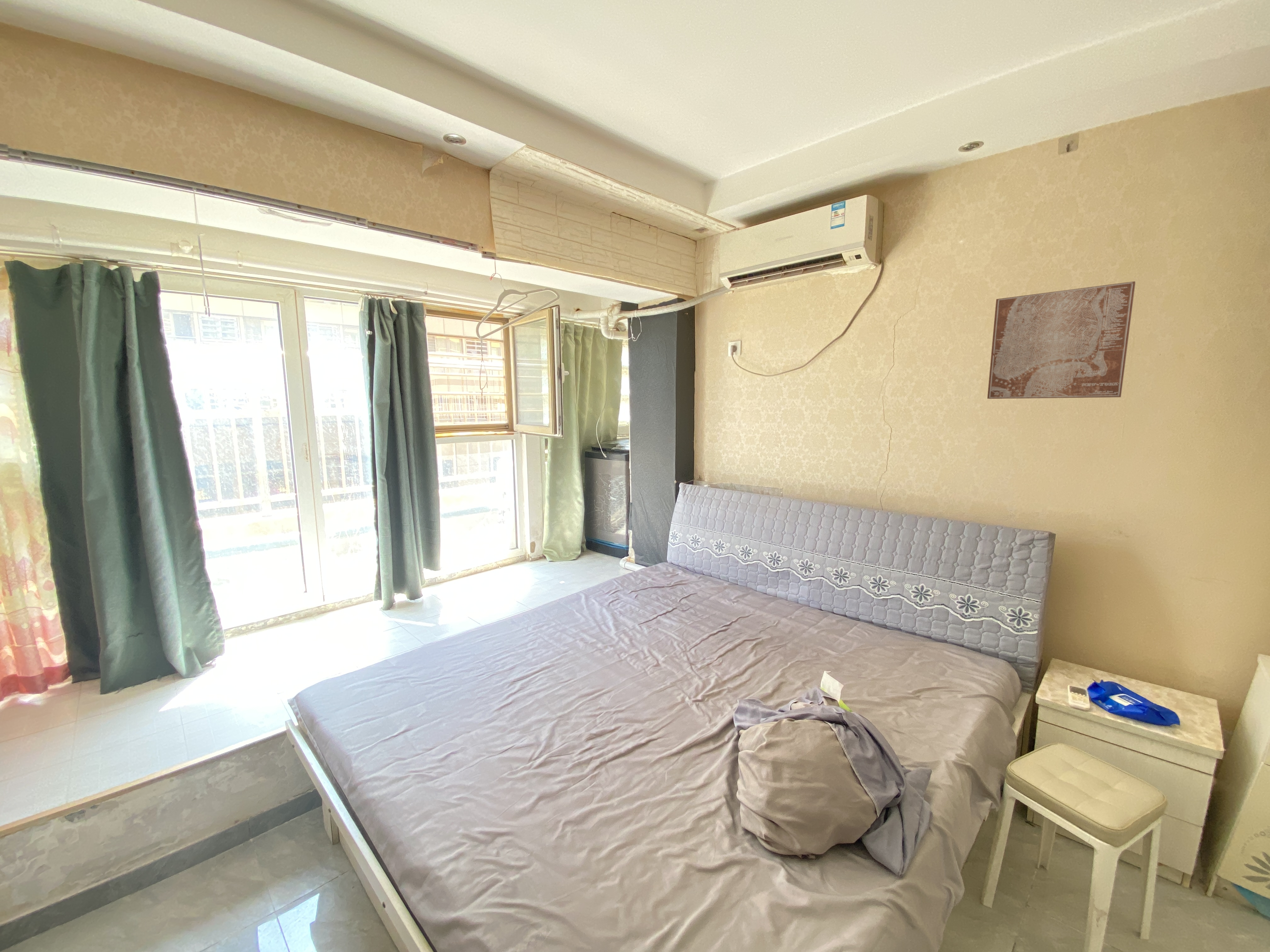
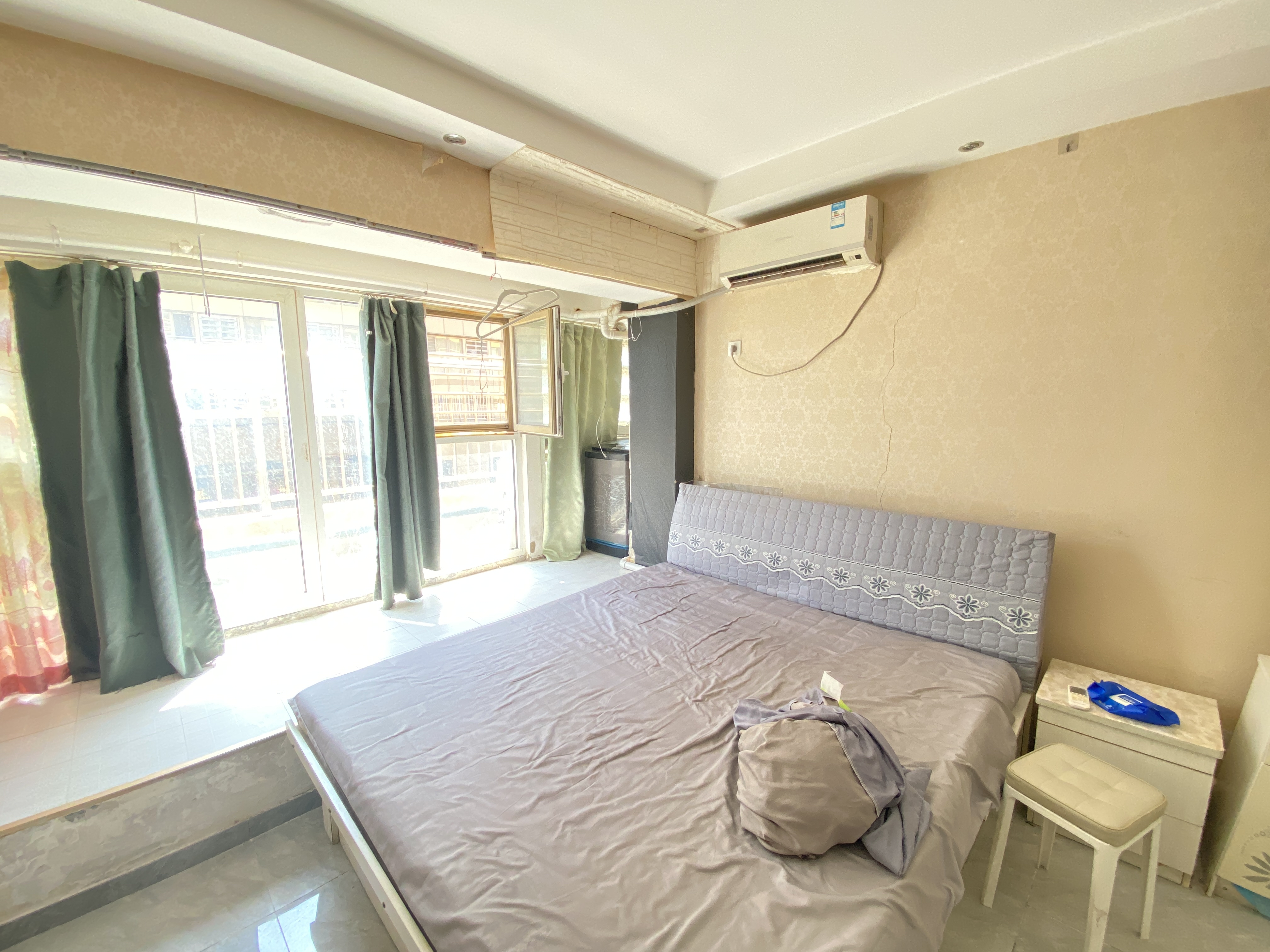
- wall art (1055, 345)
